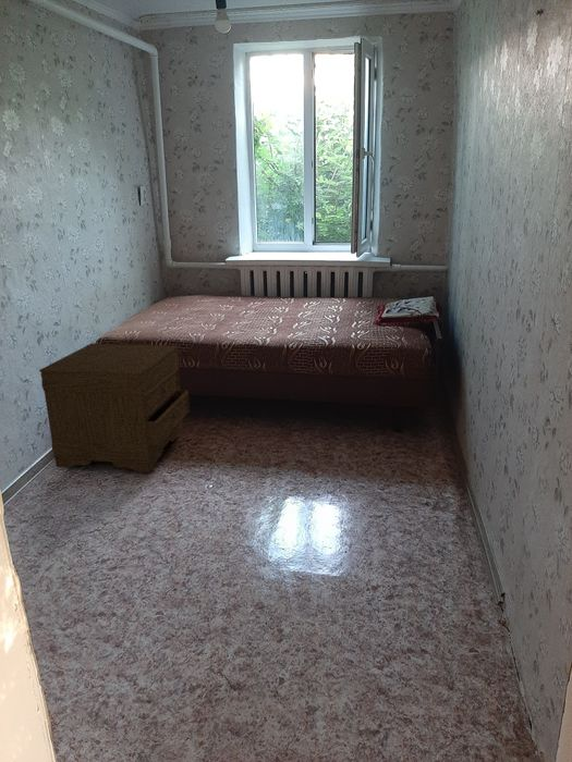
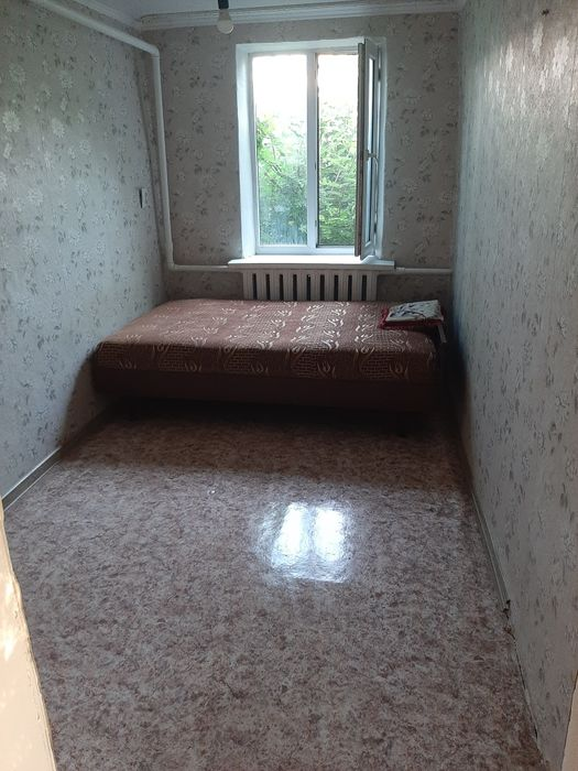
- nightstand (123, 404)
